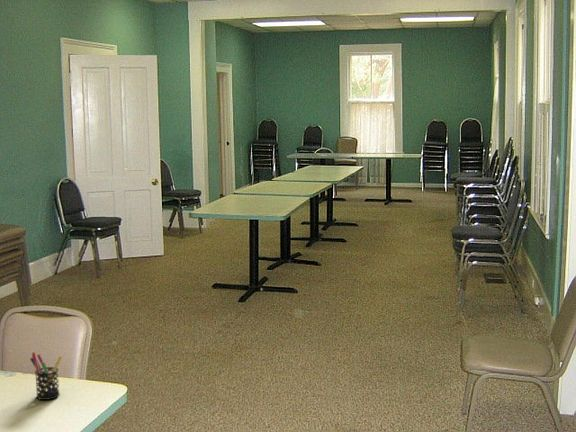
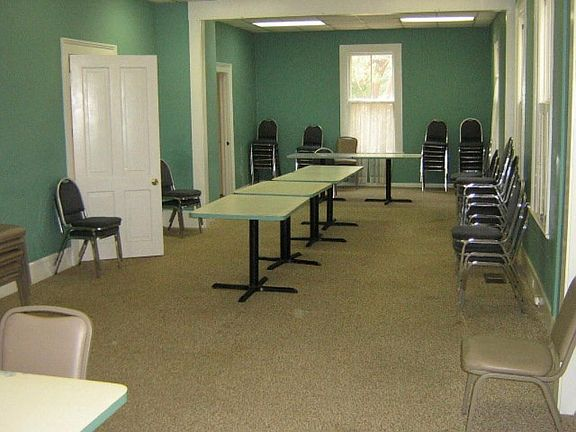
- pen holder (45, 374)
